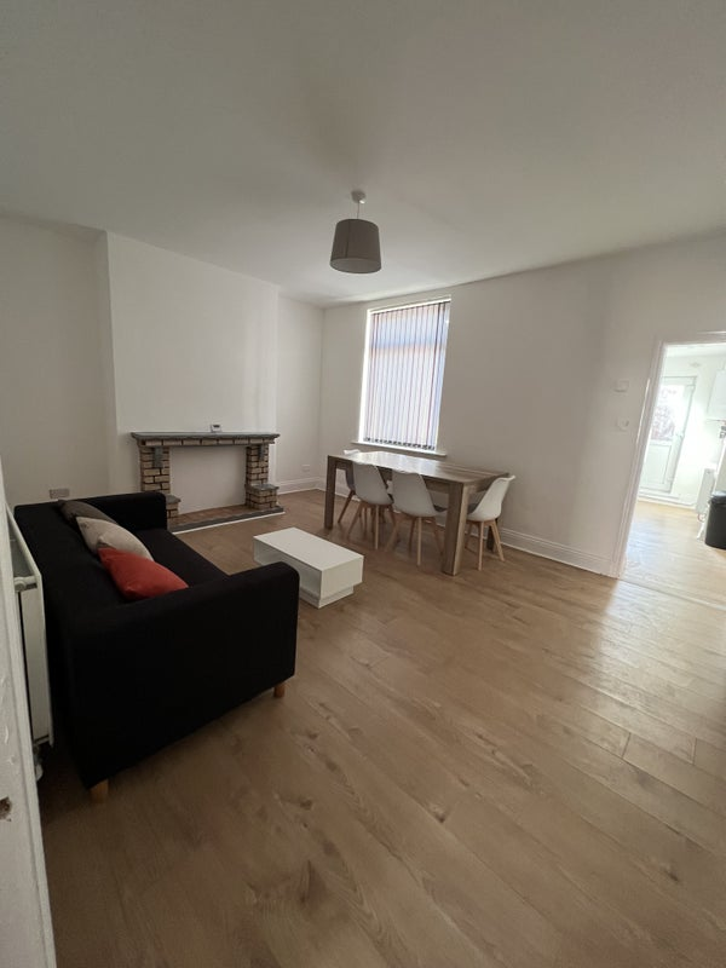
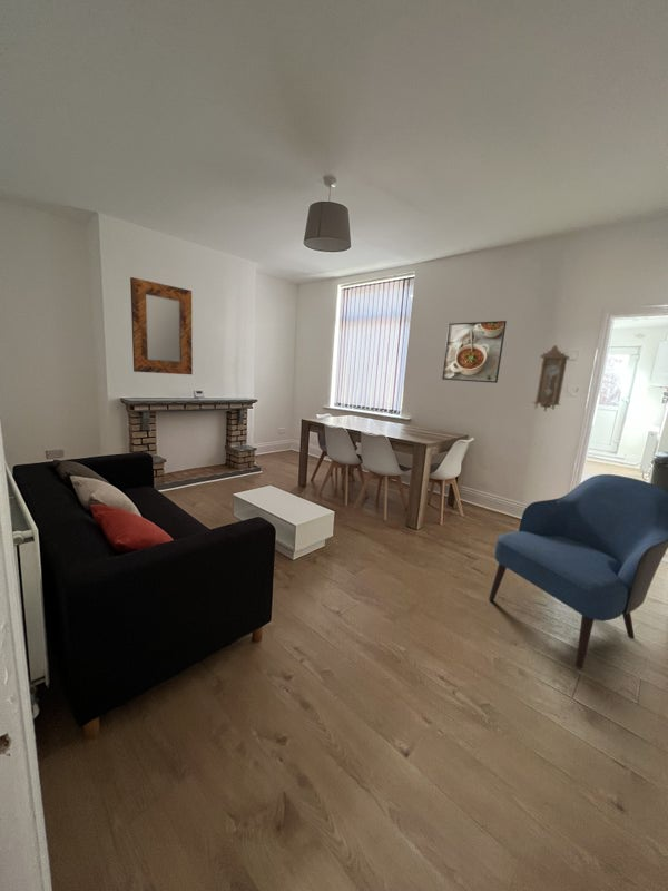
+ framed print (472, 352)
+ armchair (582, 552)
+ home mirror (164, 330)
+ pendulum clock (550, 379)
